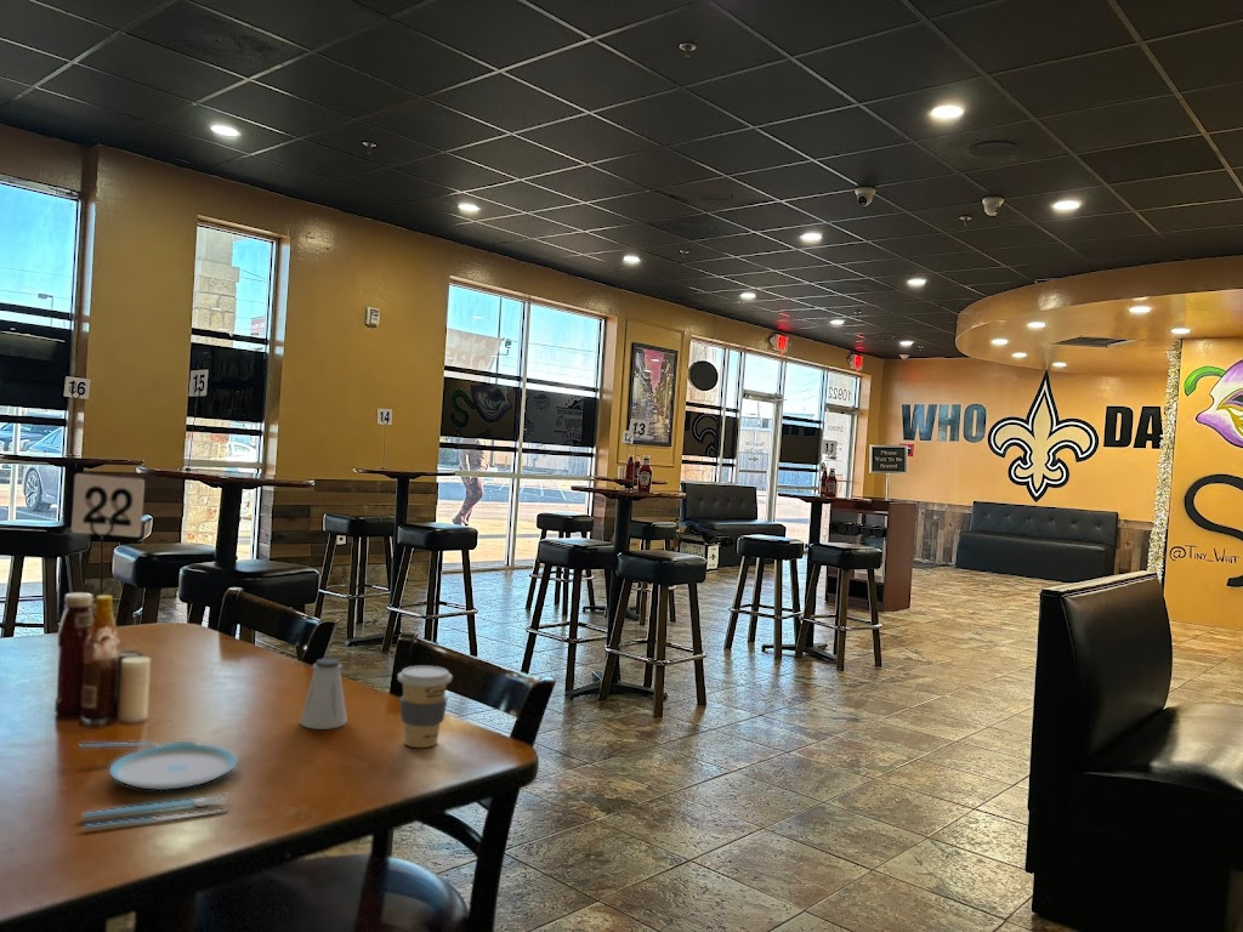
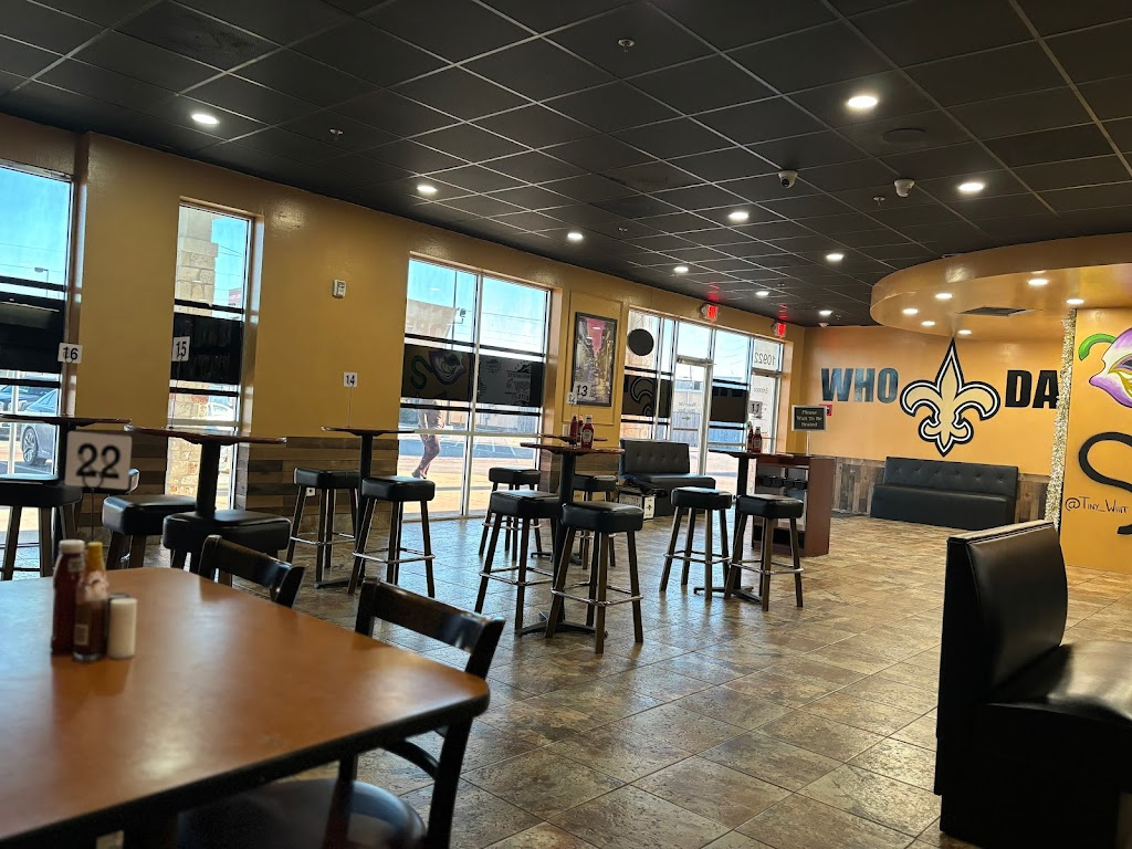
- plate (158, 773)
- coffee cup (422, 706)
- saltshaker (325, 691)
